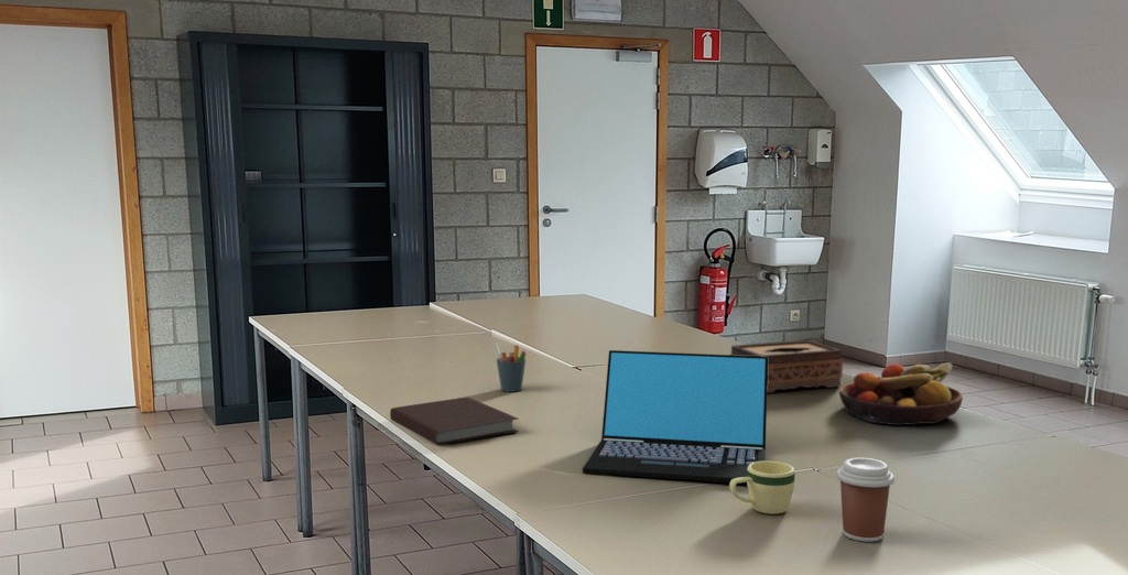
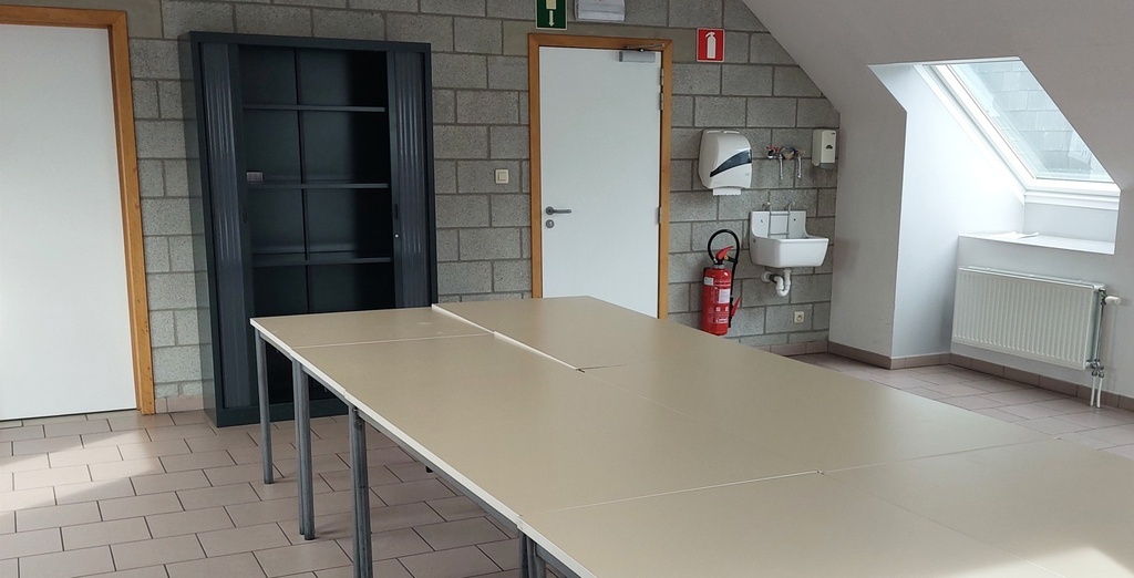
- mug (760, 488)
- laptop (680, 411)
- tissue box (784, 366)
- notebook (453, 419)
- pen holder (511, 366)
- fruit bowl (900, 387)
- coffee cup (864, 499)
